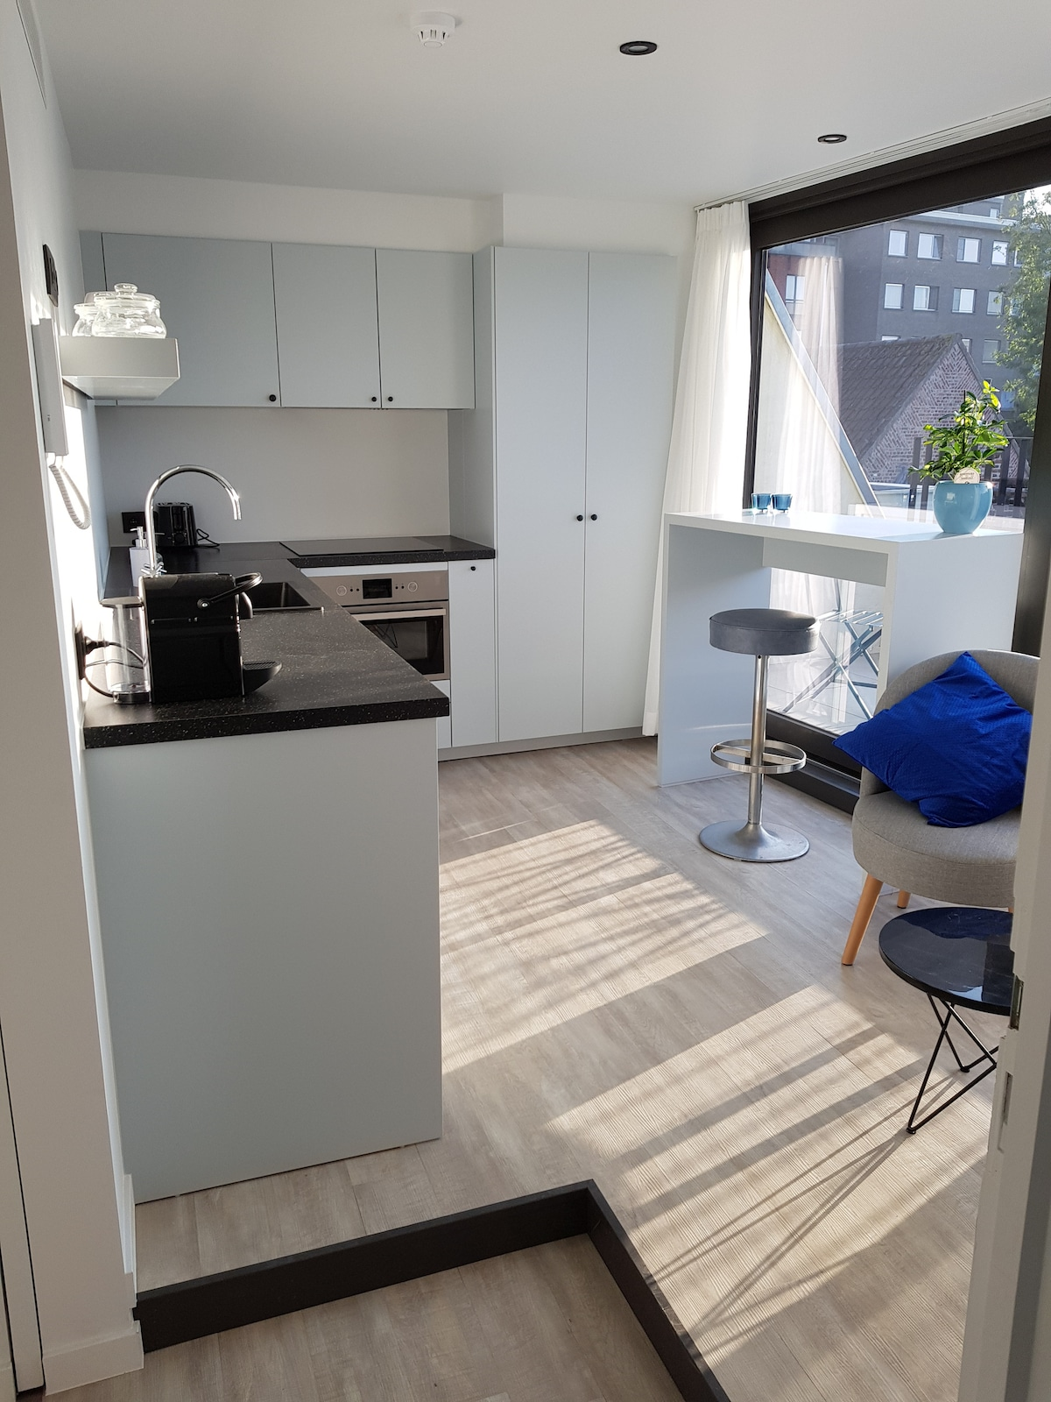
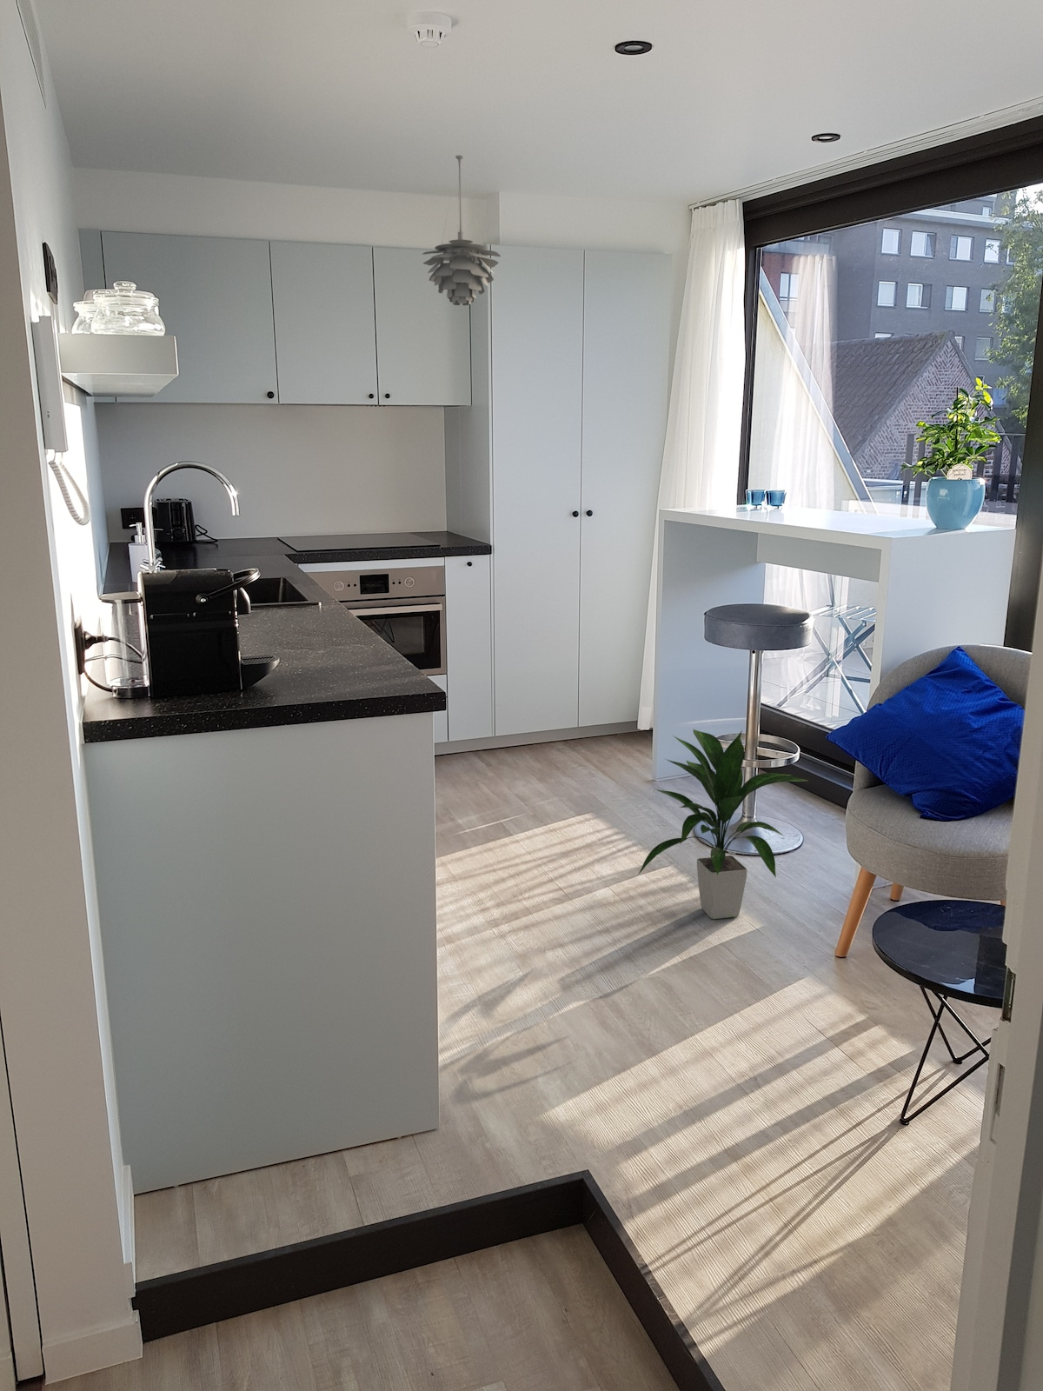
+ indoor plant (715, 820)
+ pendant light (460, 231)
